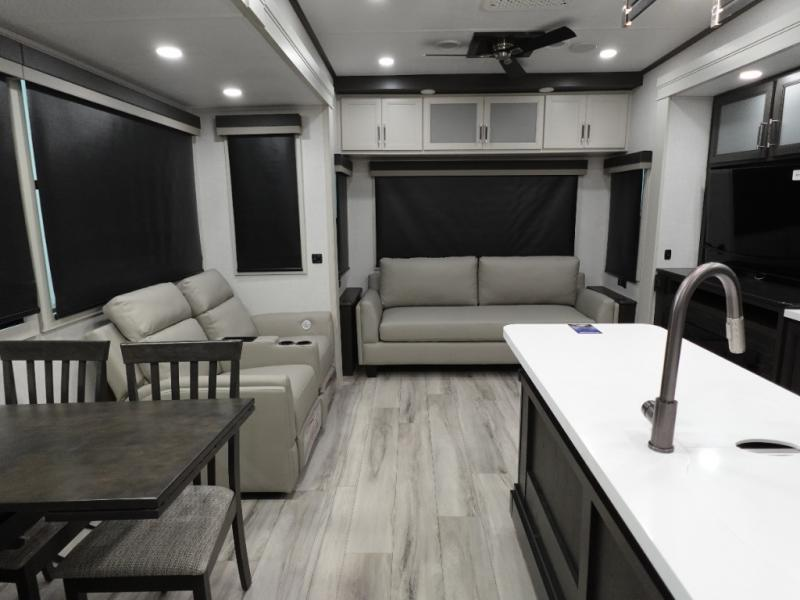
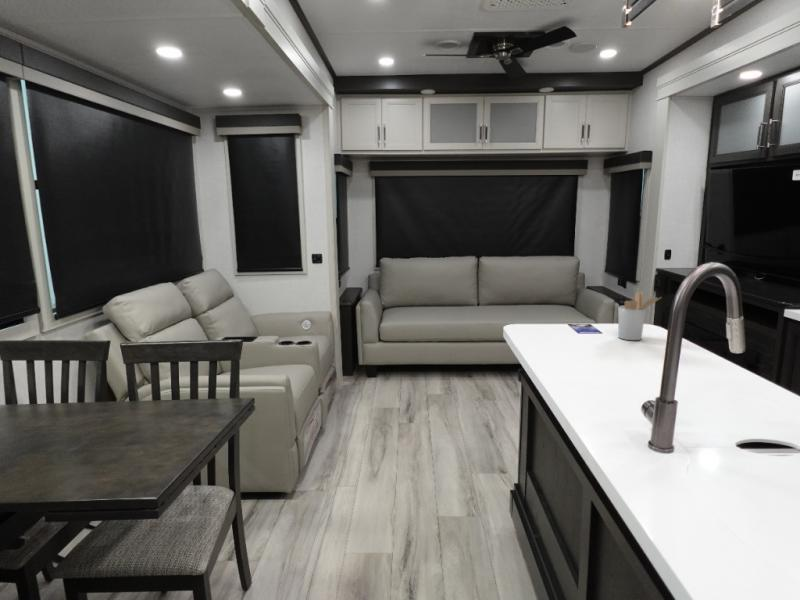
+ utensil holder (638, 316)
